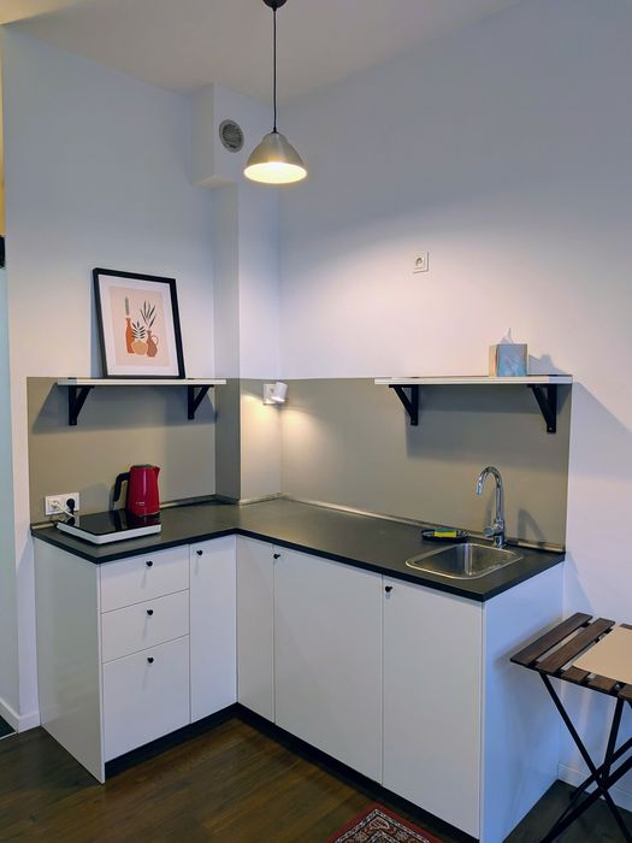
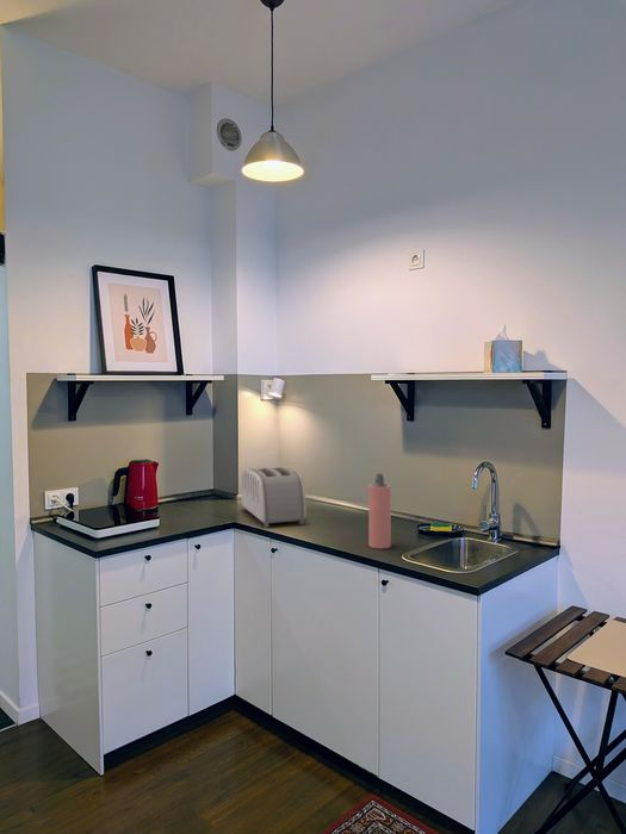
+ toaster (271, 492)
+ spray bottle (379, 510)
